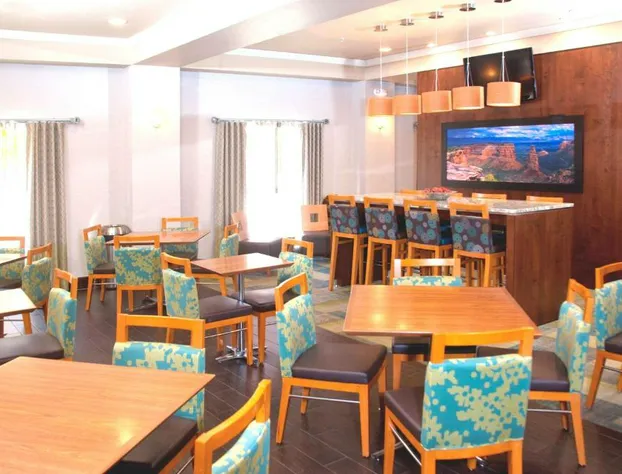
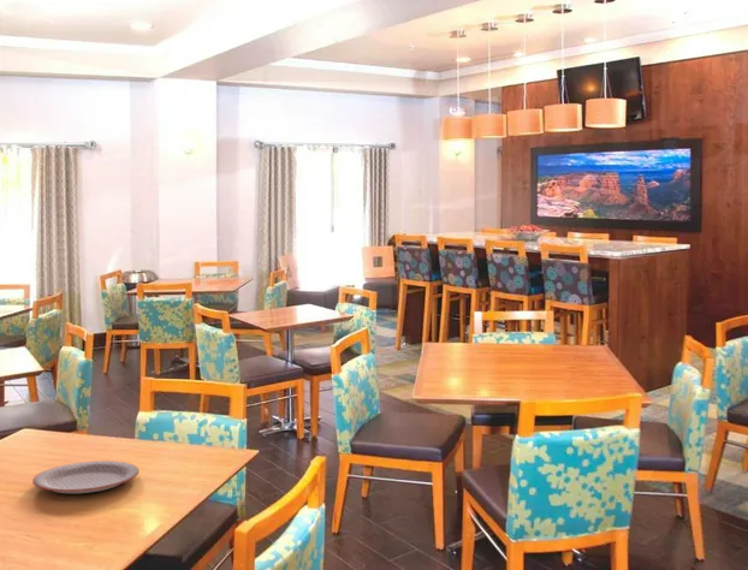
+ plate (87, 477)
